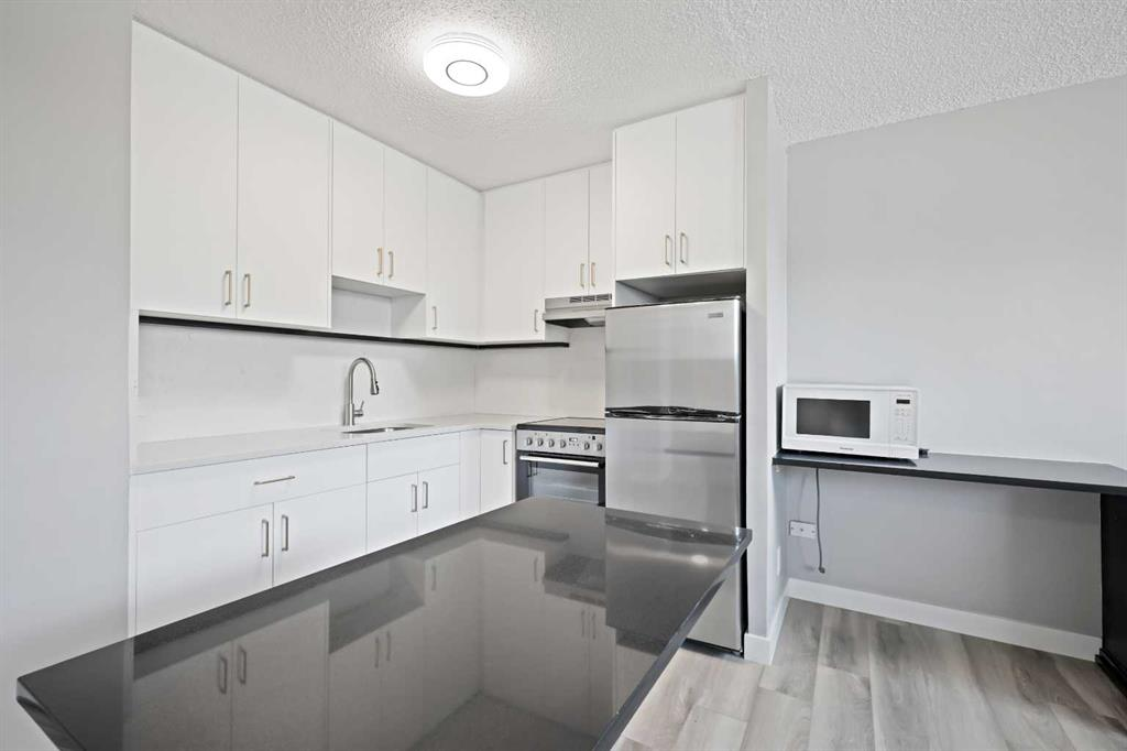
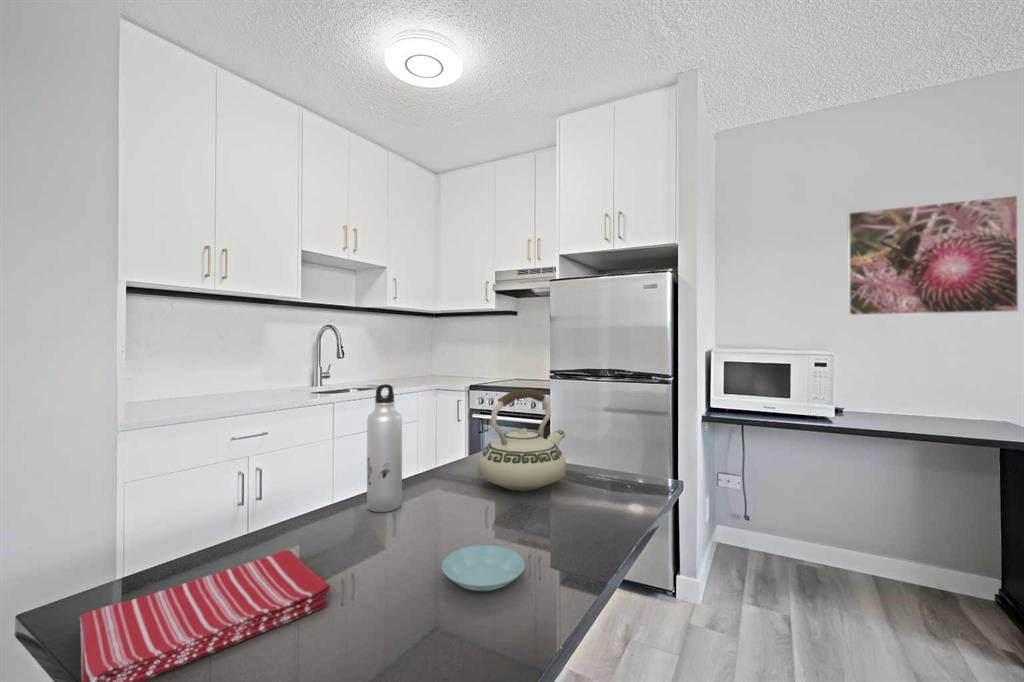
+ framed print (927, 259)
+ water bottle (384, 445)
+ saucer (483, 570)
+ teakettle (528, 436)
+ dish towel (212, 605)
